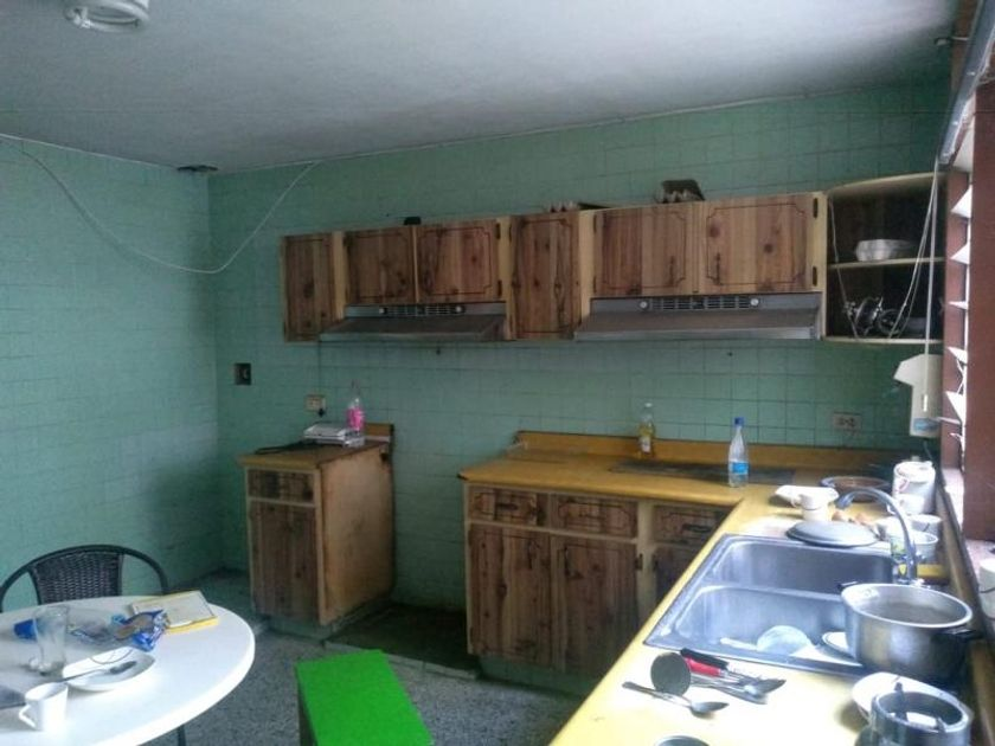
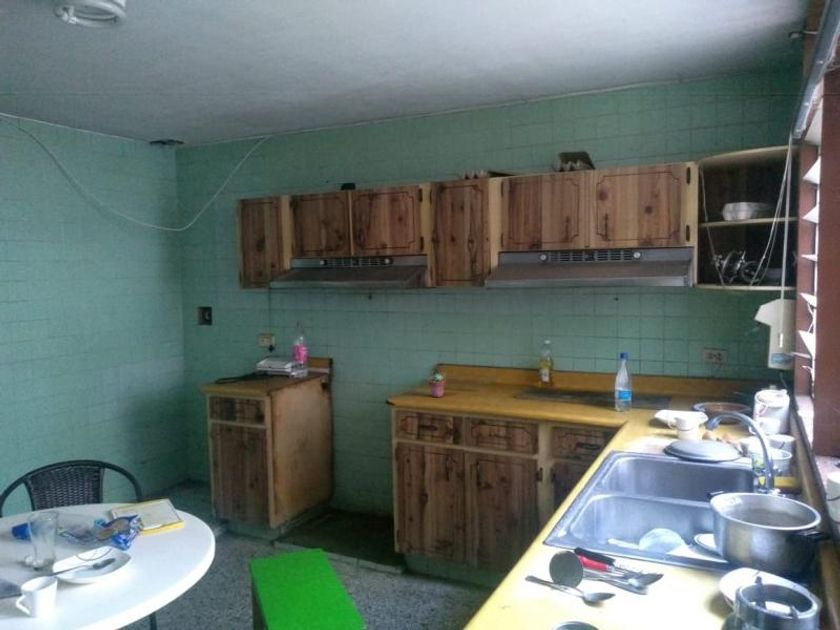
+ potted succulent (437, 385)
